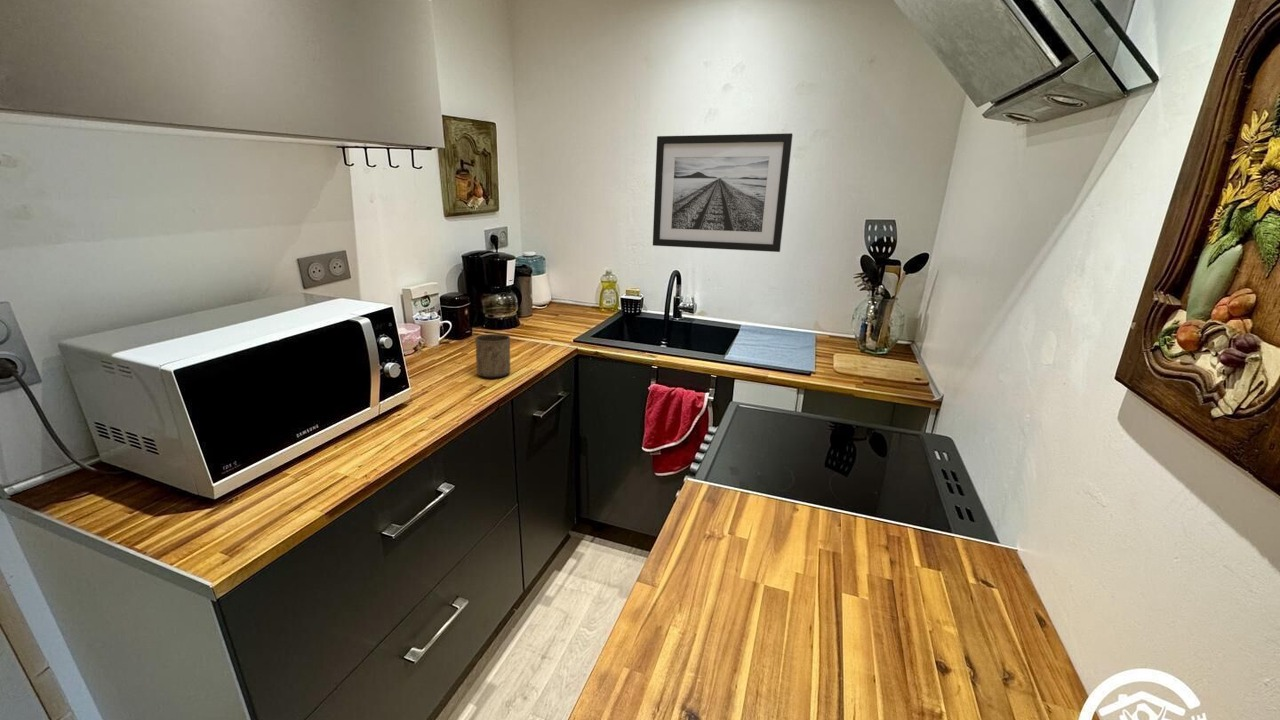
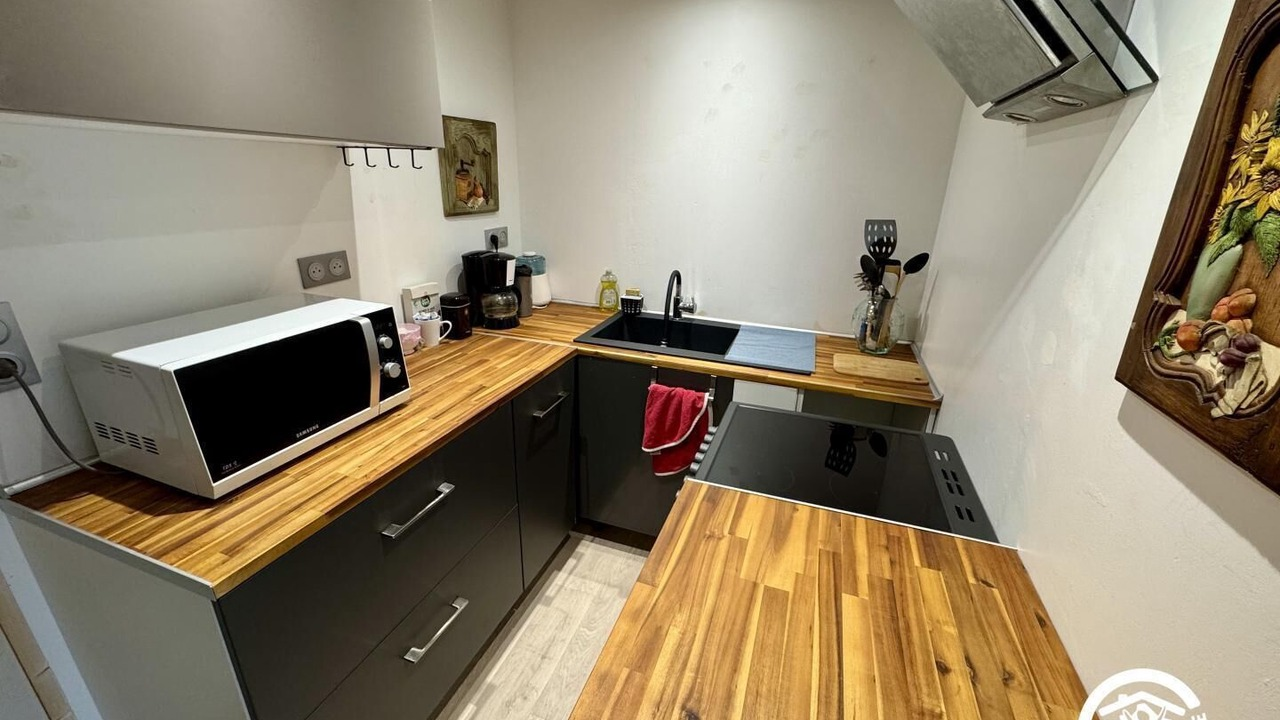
- wall art (718, 193)
- cup (493, 355)
